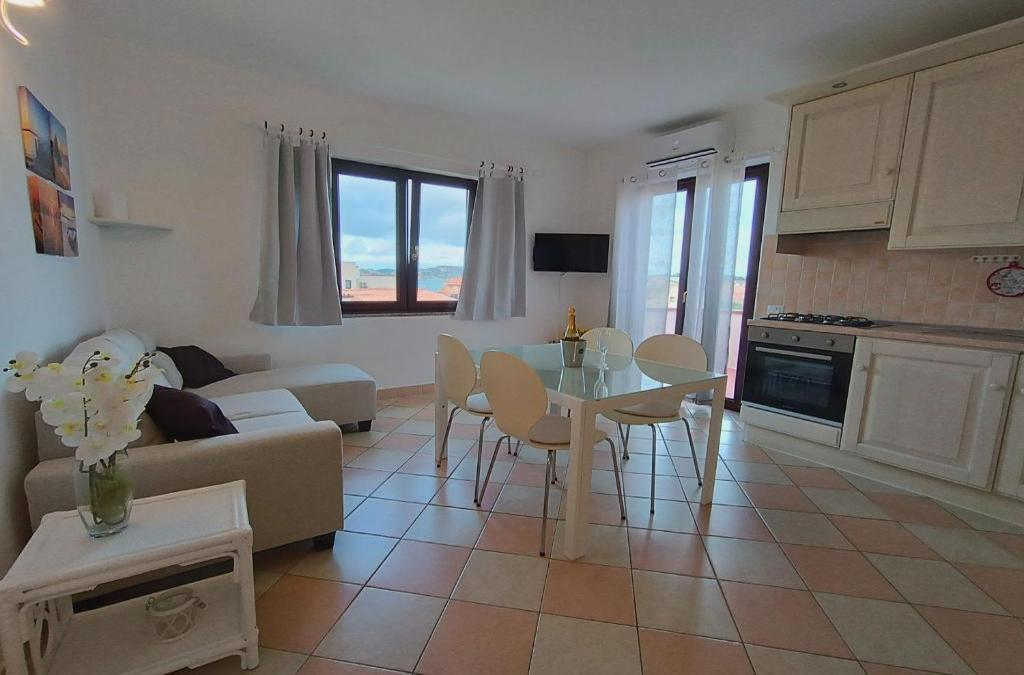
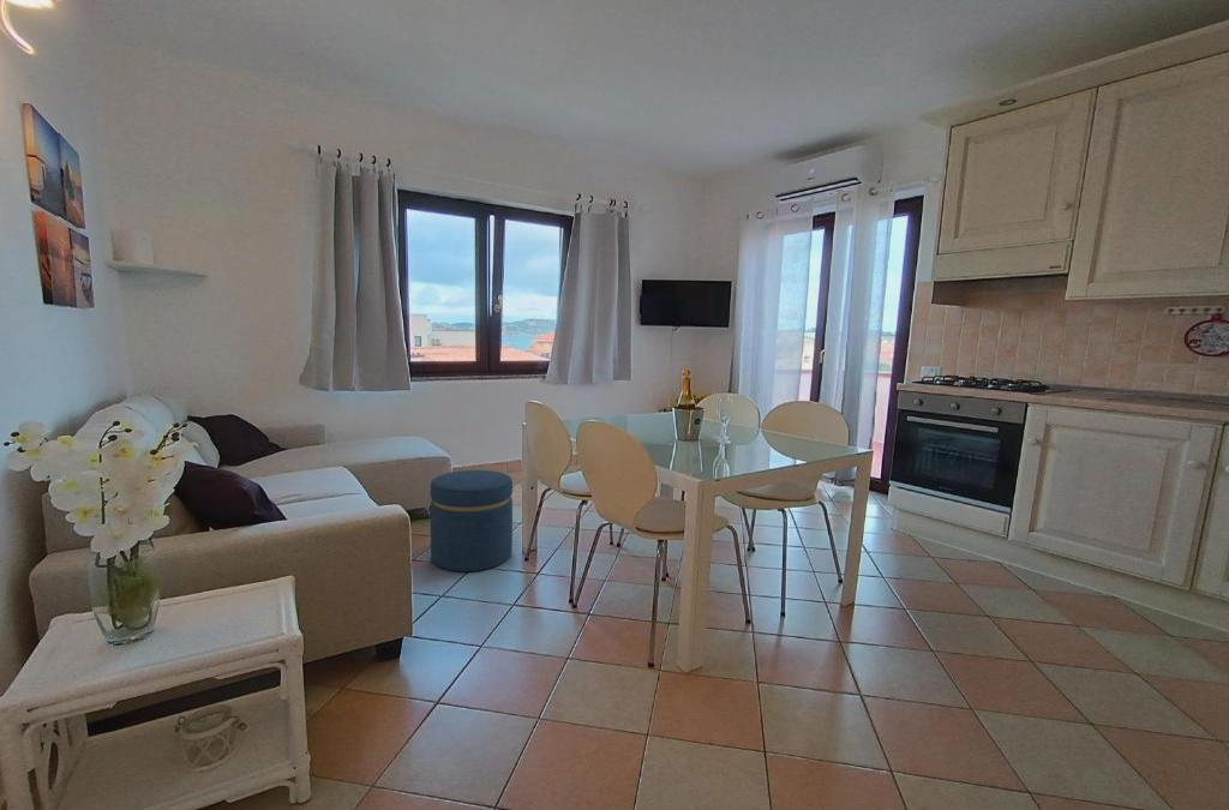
+ ottoman (472, 516)
